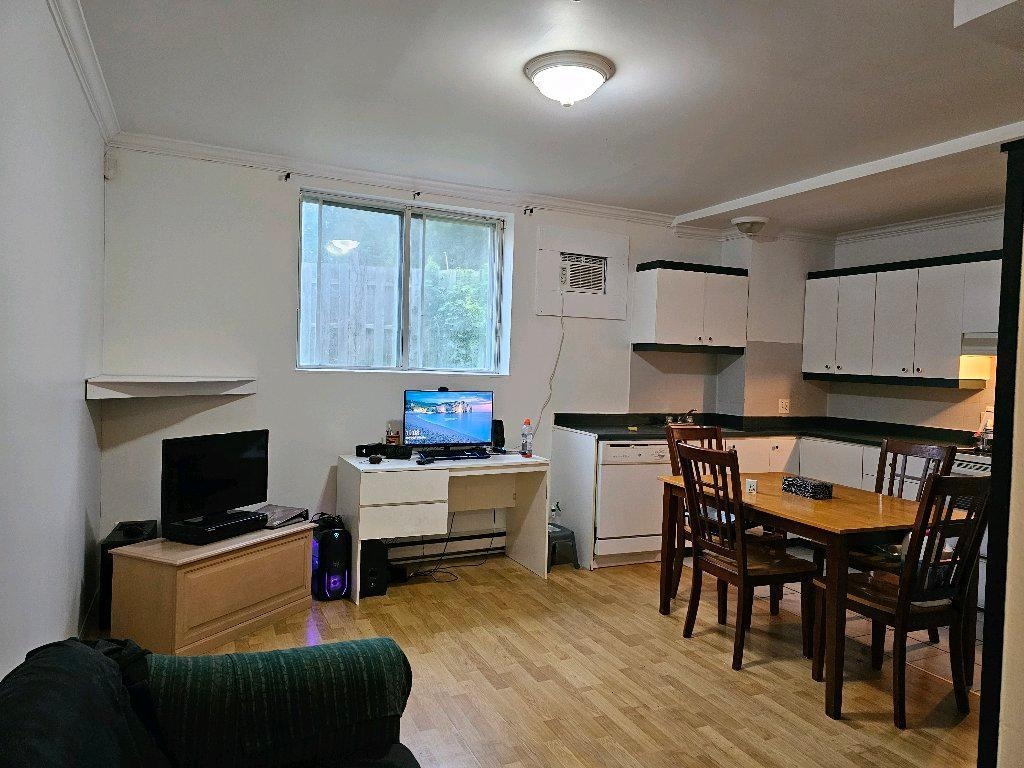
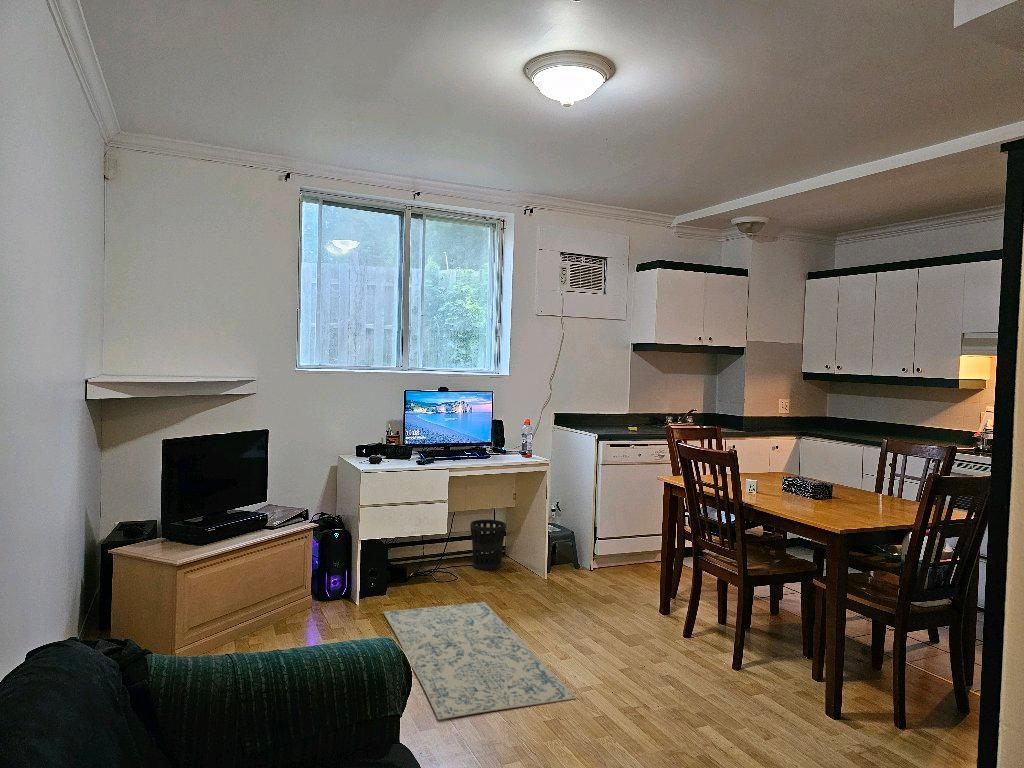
+ wastebasket (487, 544)
+ rug (466, 648)
